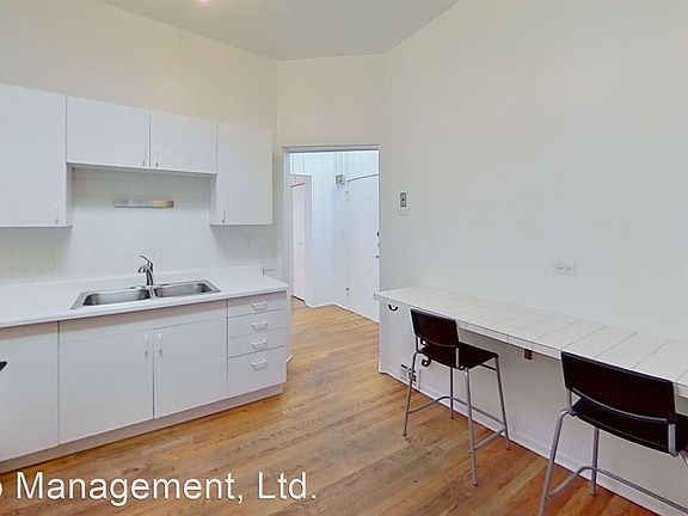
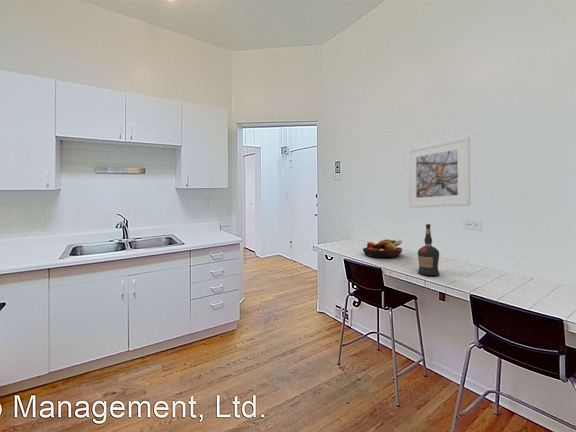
+ liquor bottle (428, 248)
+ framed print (436, 175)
+ fruit bowl (382, 246)
